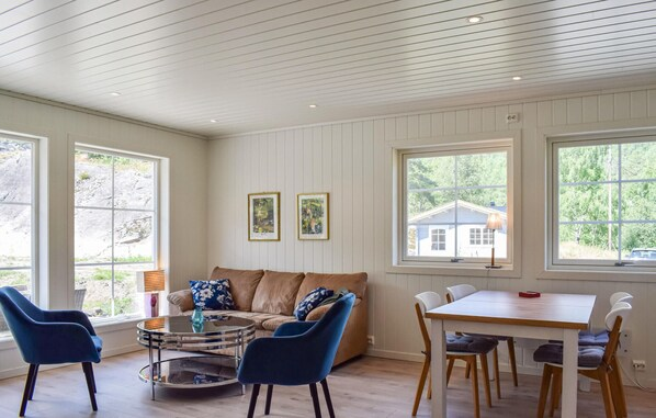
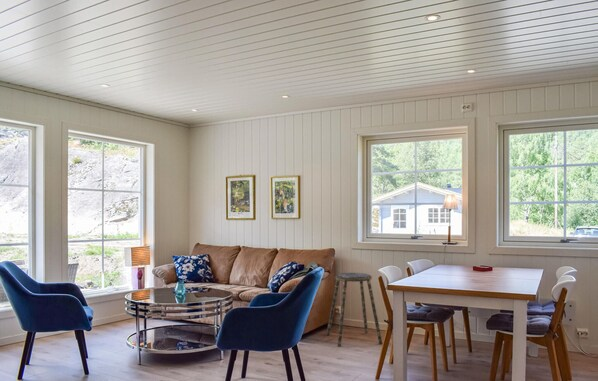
+ stool (344, 307)
